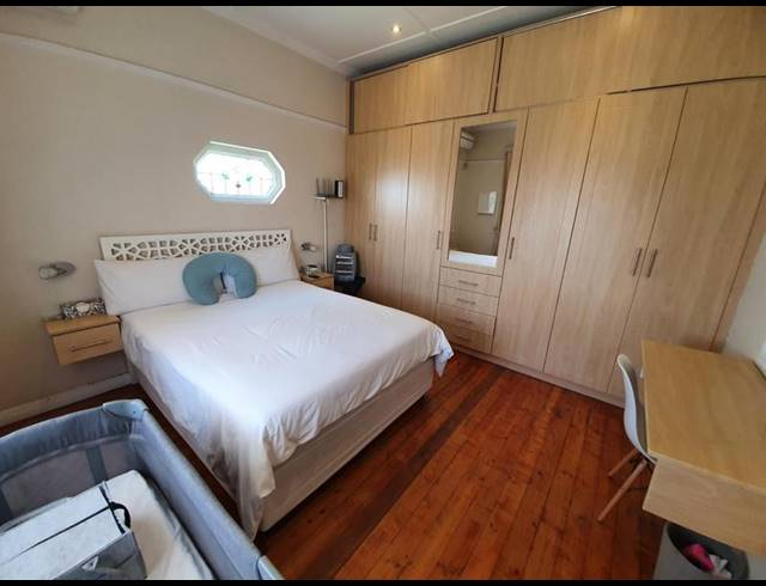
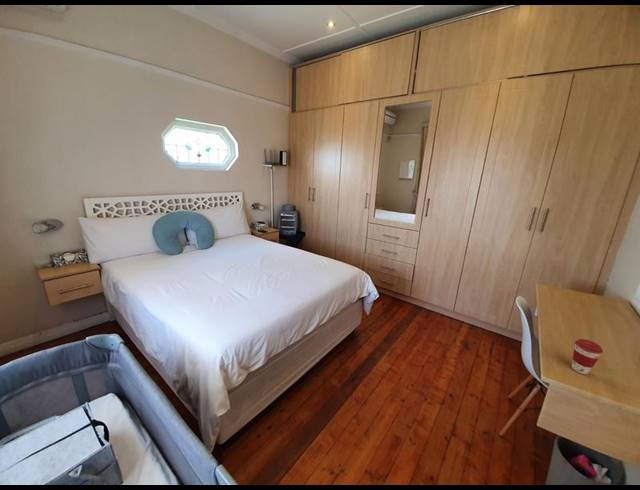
+ coffee cup (584, 357)
